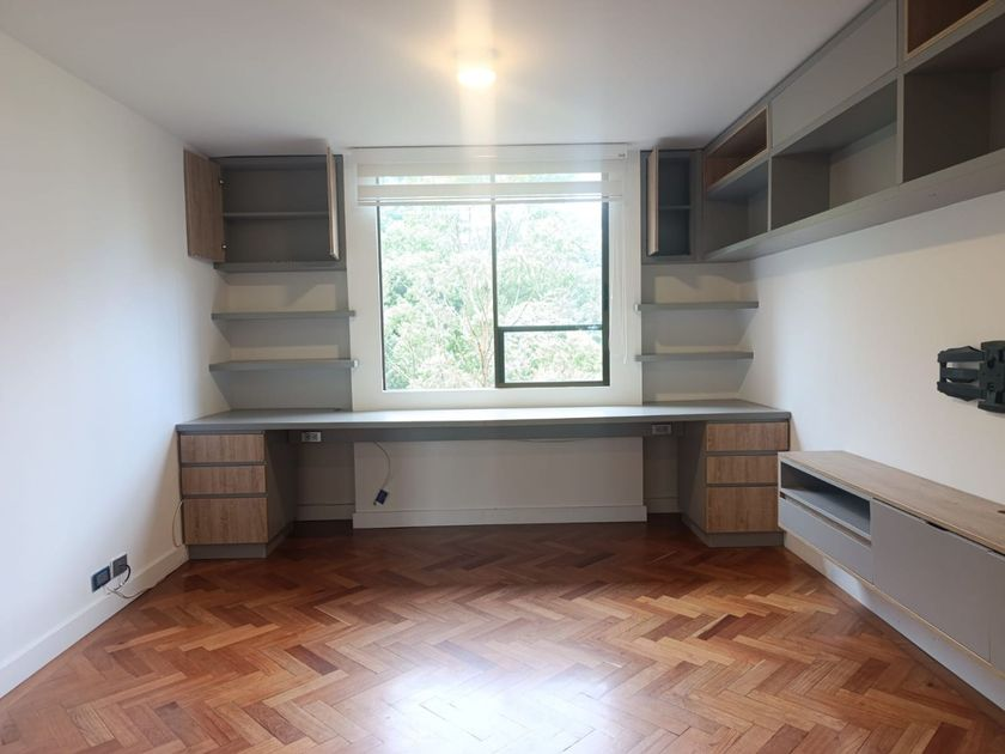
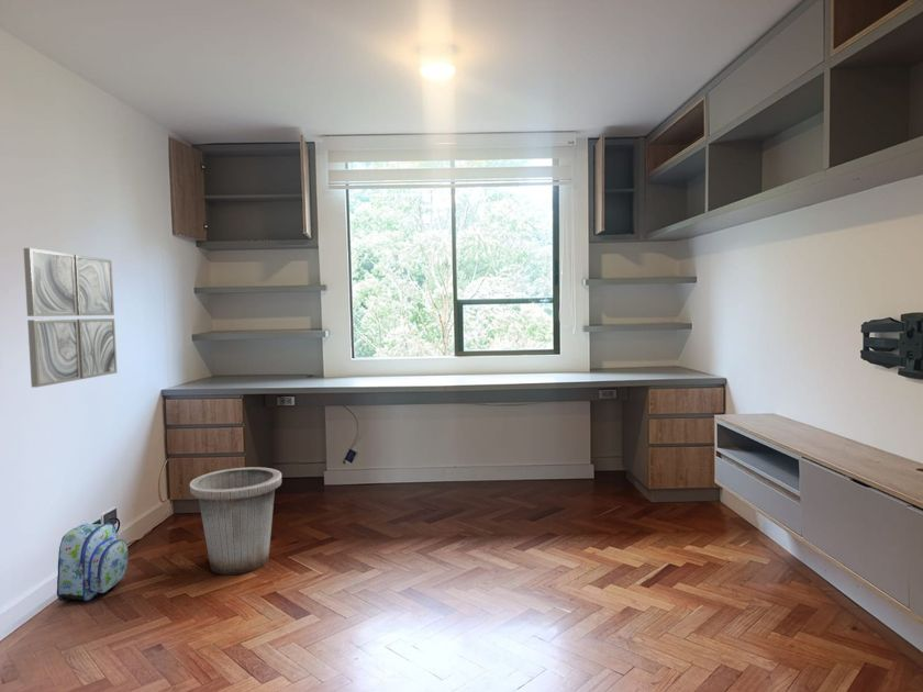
+ trash can (238, 521)
+ wall art (75, 320)
+ backpack (94, 558)
